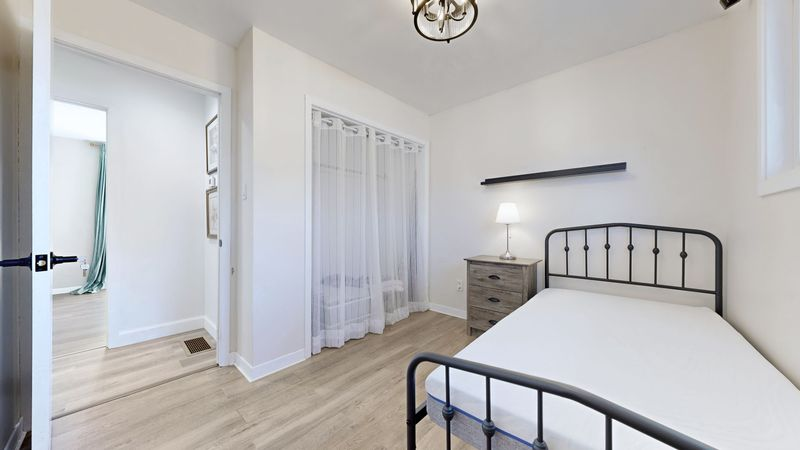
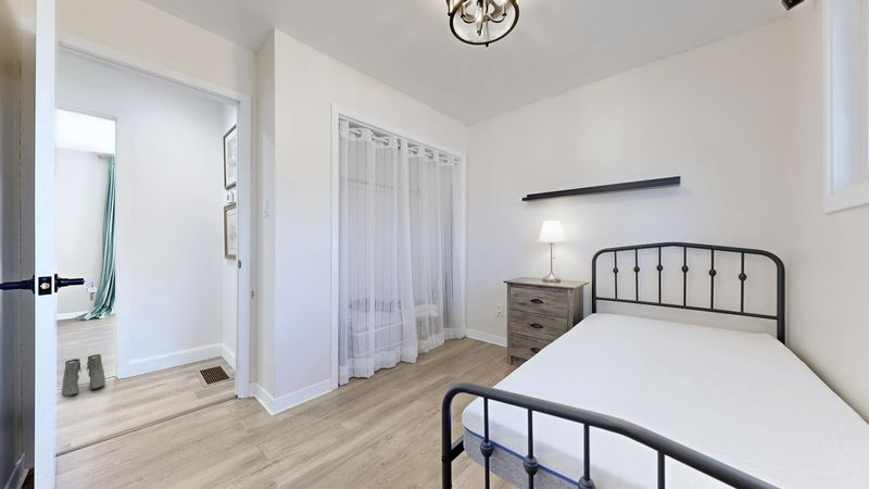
+ boots (87, 372)
